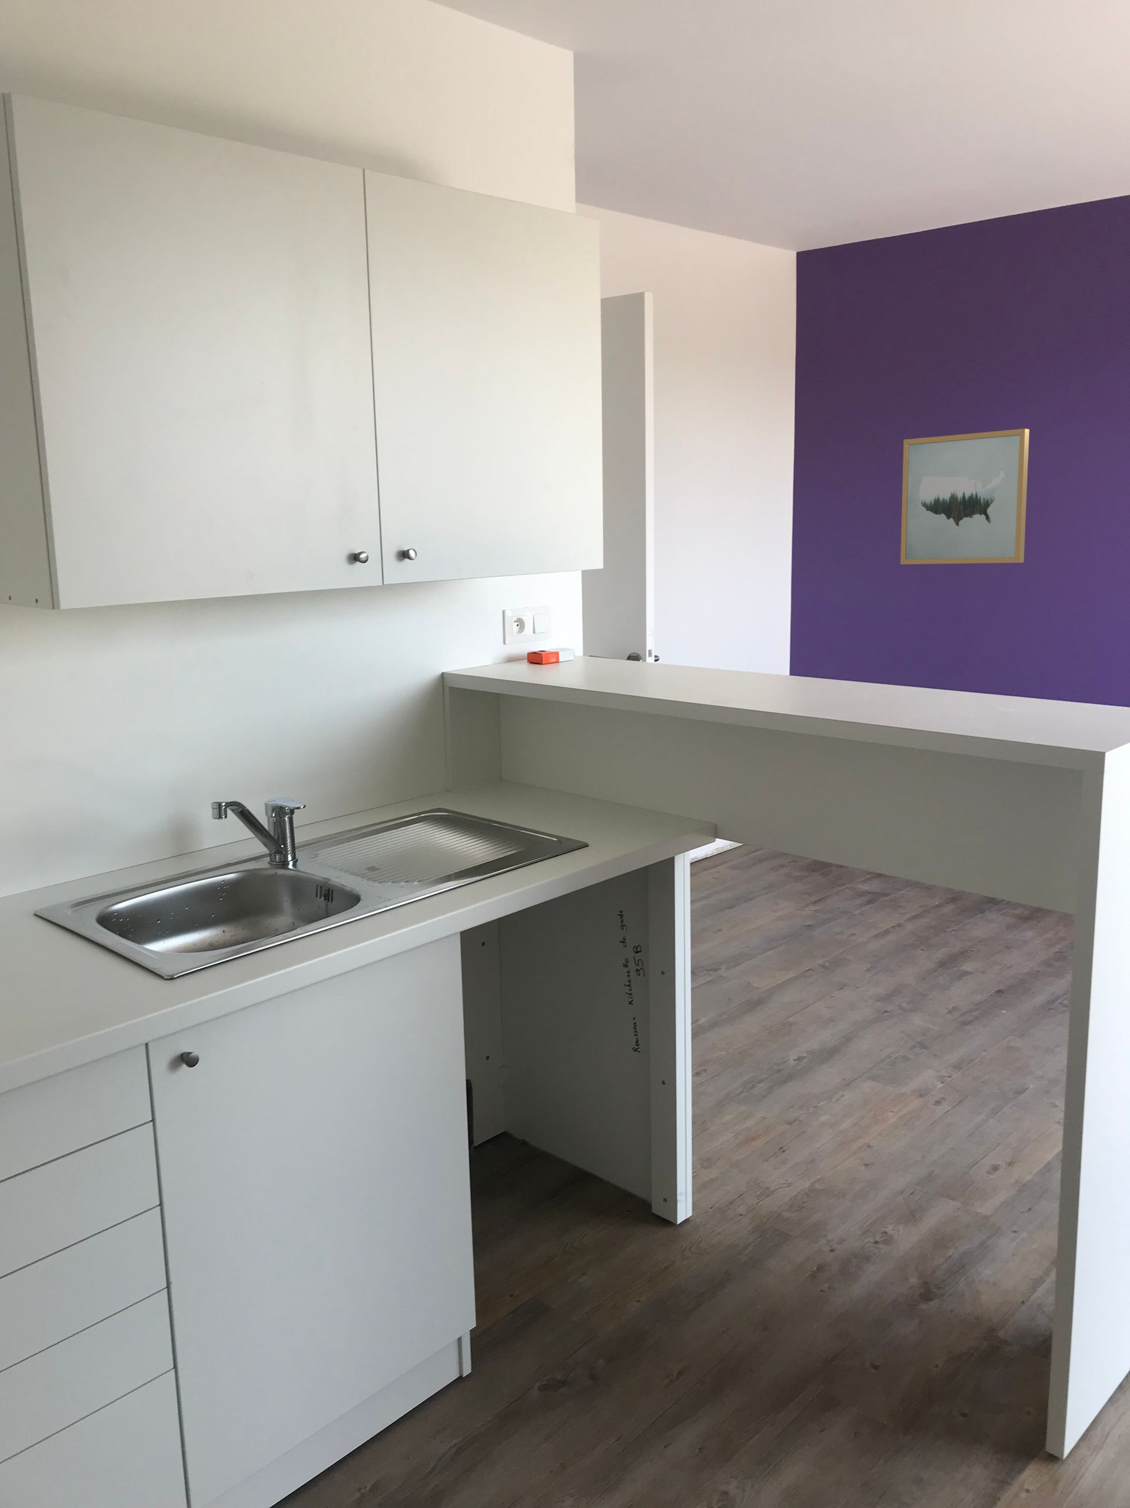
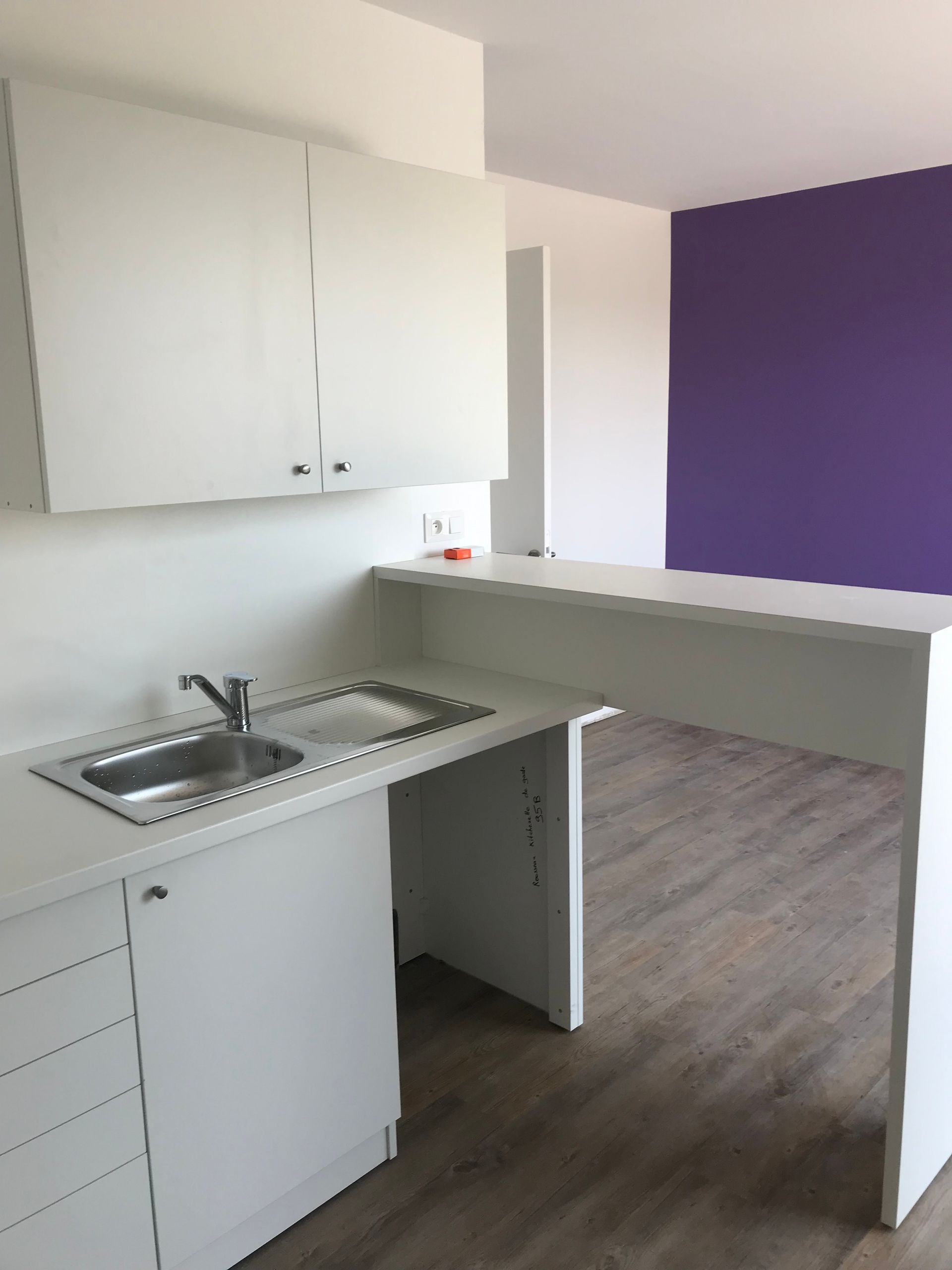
- wall art (961, 500)
